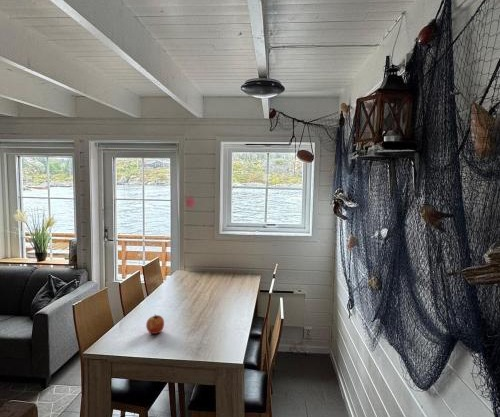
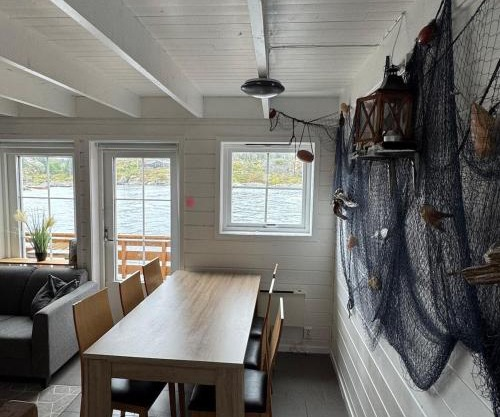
- fruit (155, 323)
